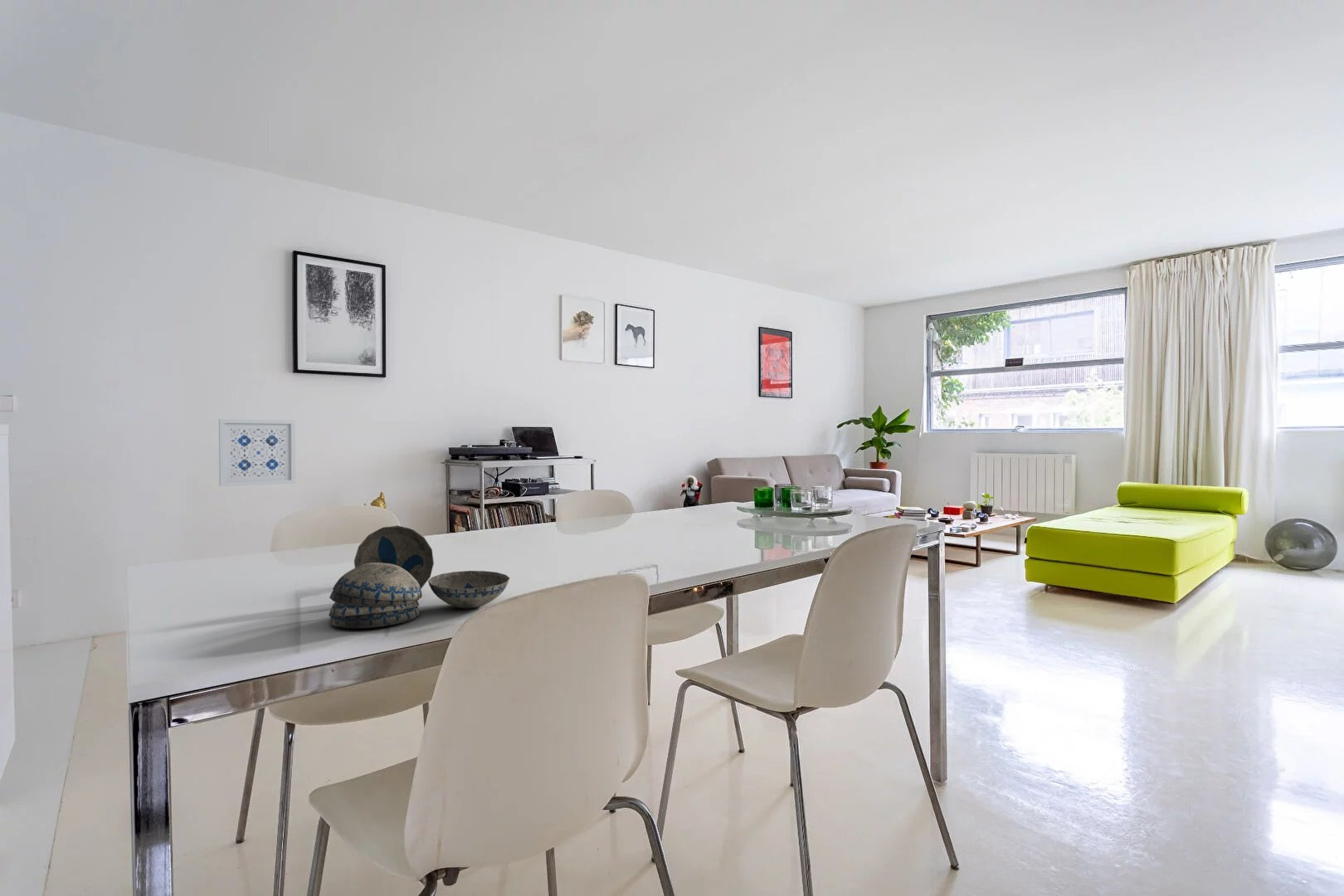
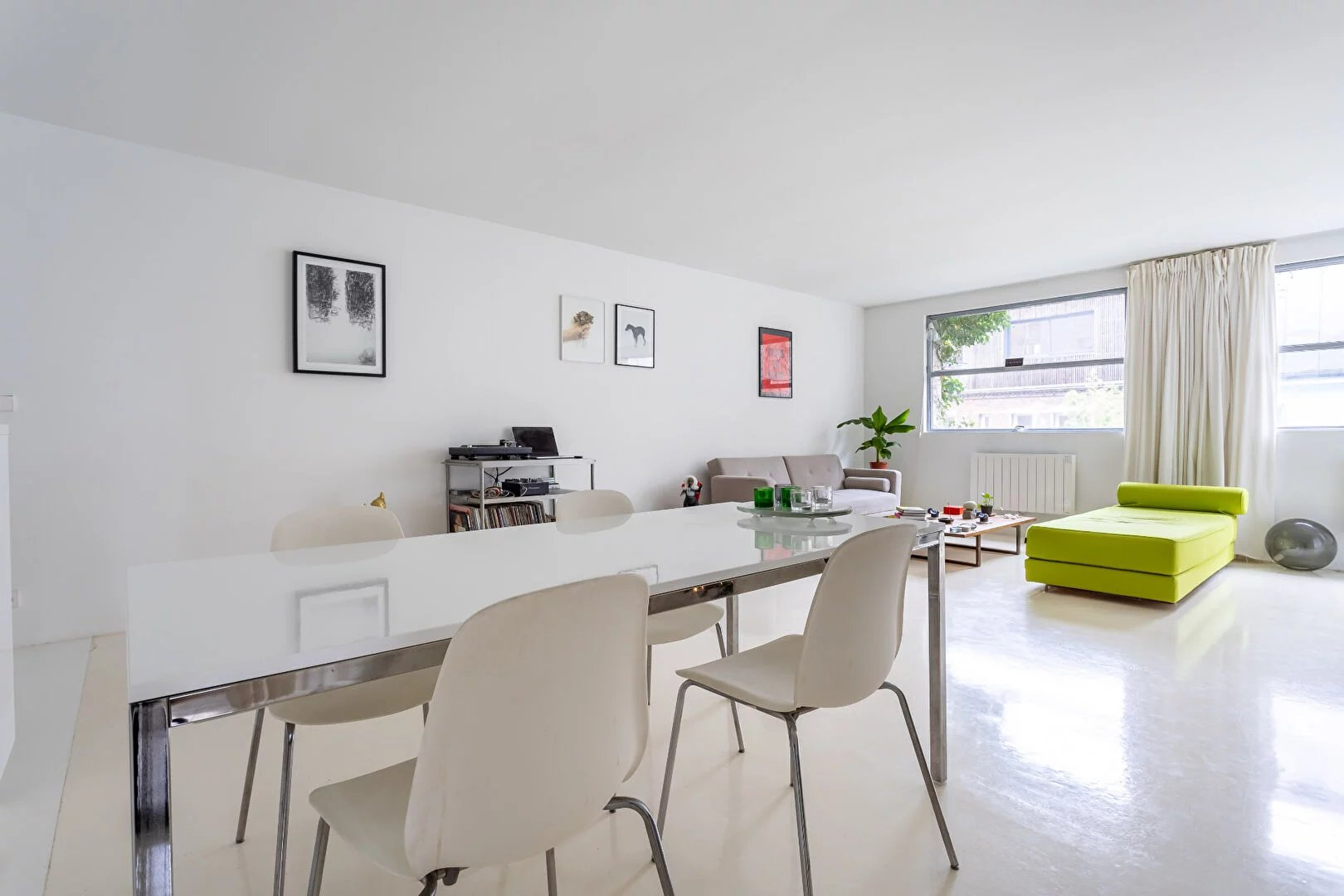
- decorative bowl (409, 571)
- wall art (258, 452)
